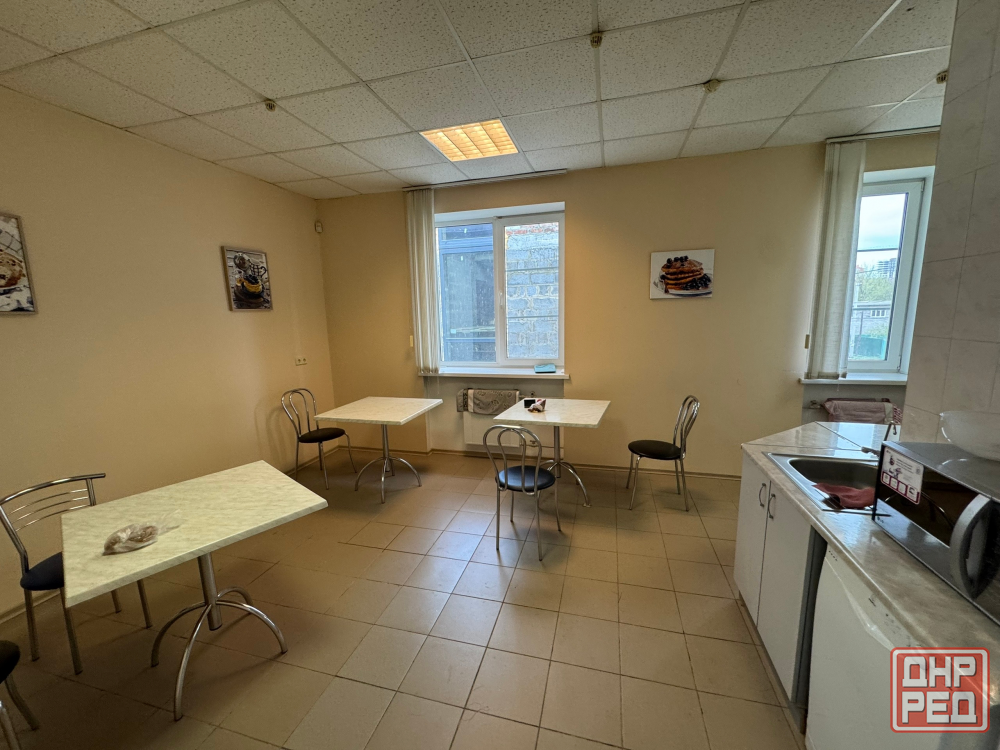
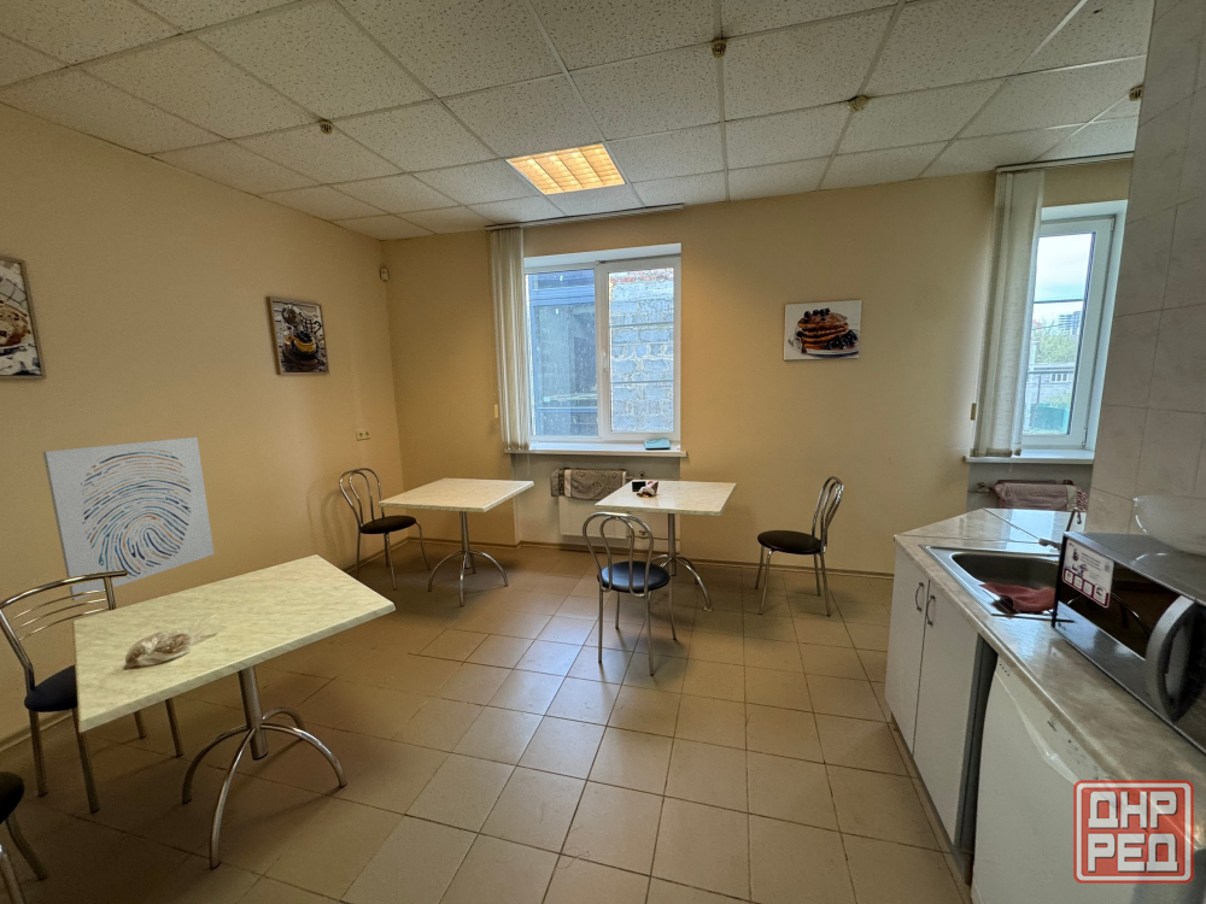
+ wall art (140, 510)
